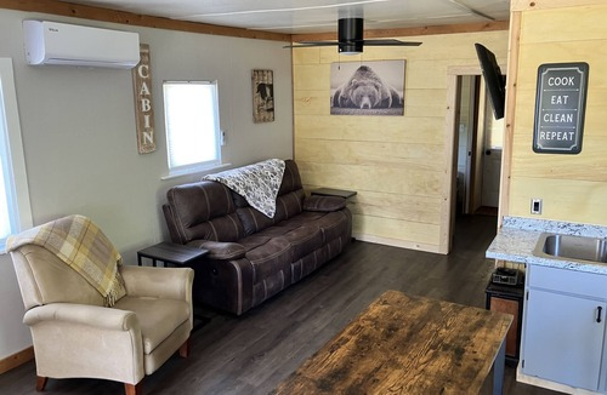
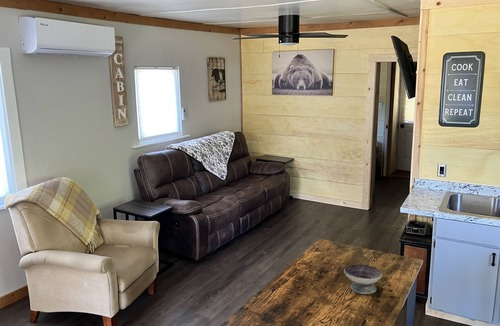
+ bowl (362, 278)
